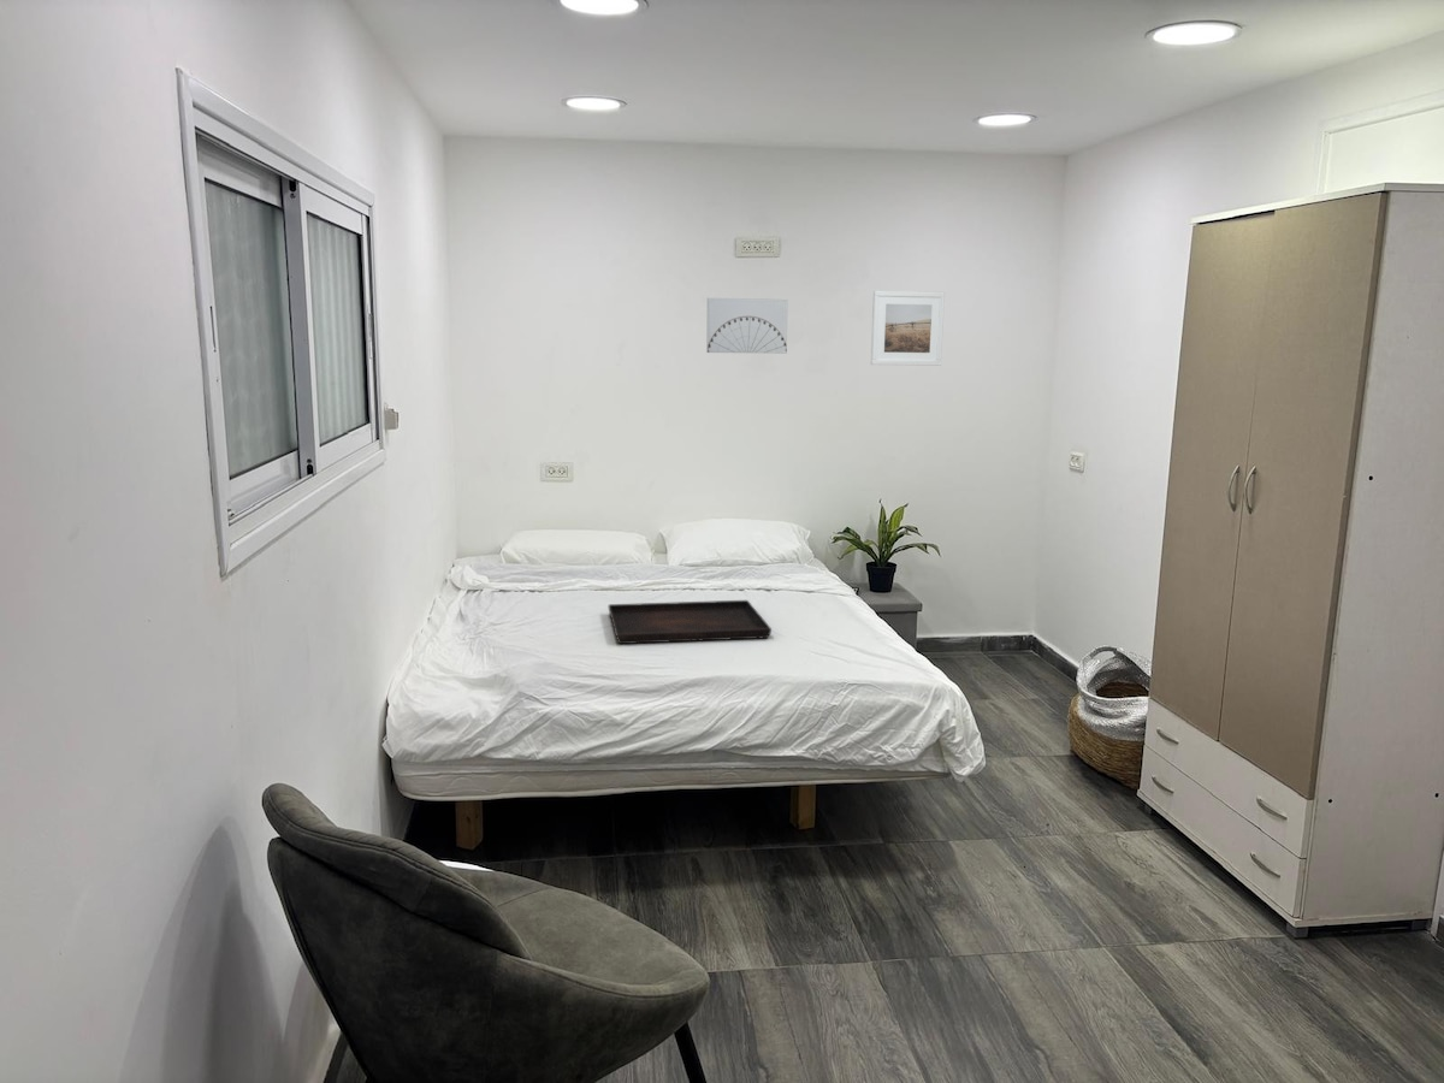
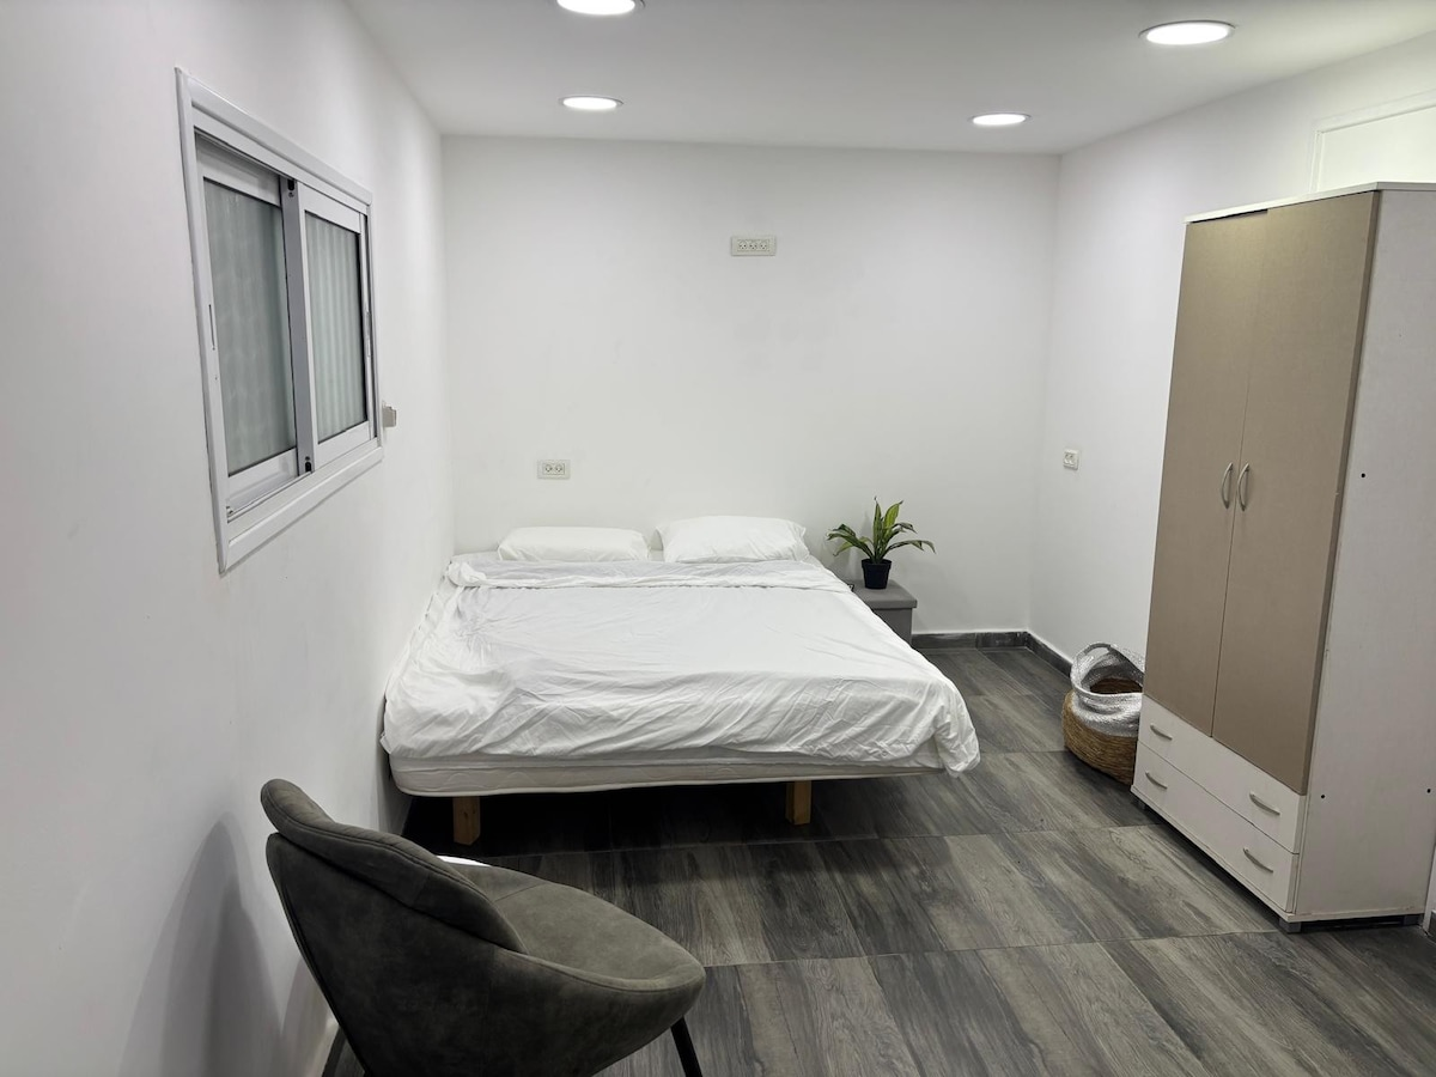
- wall art (746, 325)
- serving tray (686, 620)
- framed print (907, 329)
